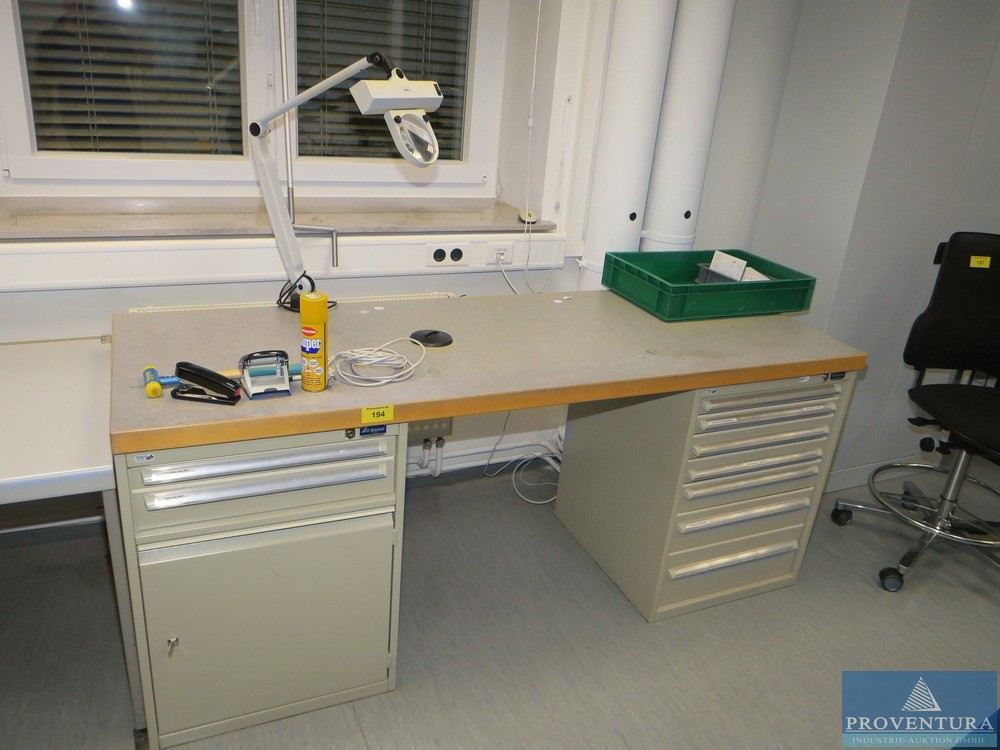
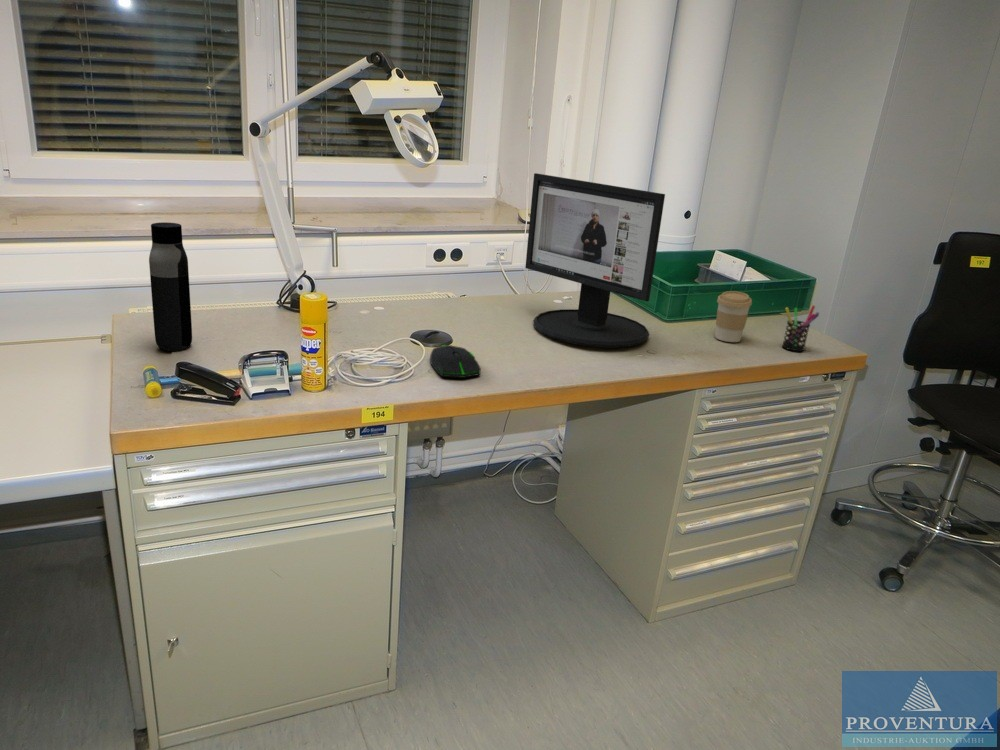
+ computer monitor (592, 257)
+ coffee cup (731, 316)
+ computer mouse (456, 357)
+ pen holder (798, 326)
+ water bottle (170, 287)
